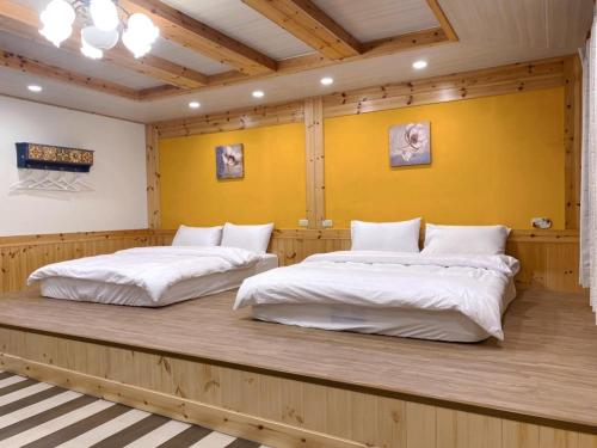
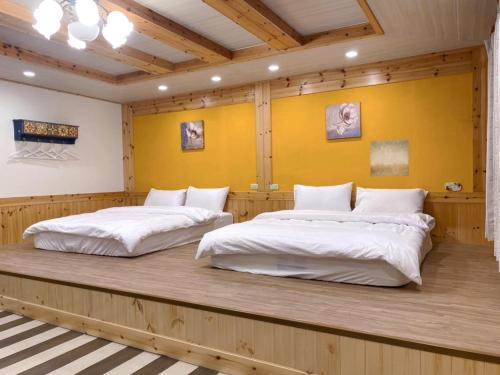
+ wall art (389, 158)
